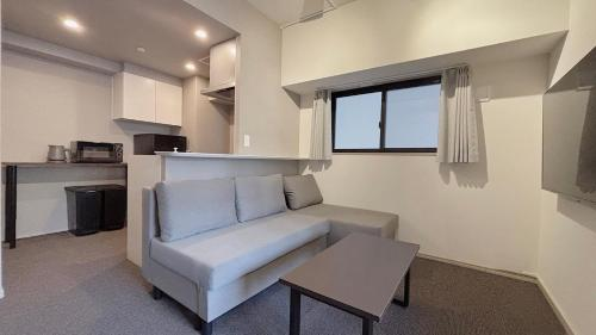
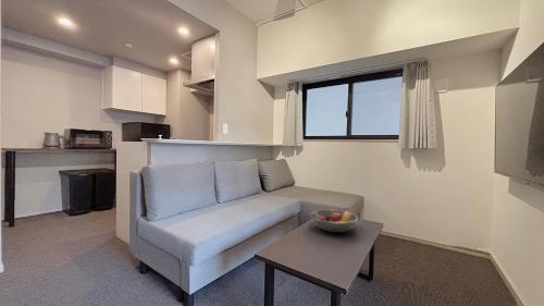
+ fruit bowl (333, 220)
